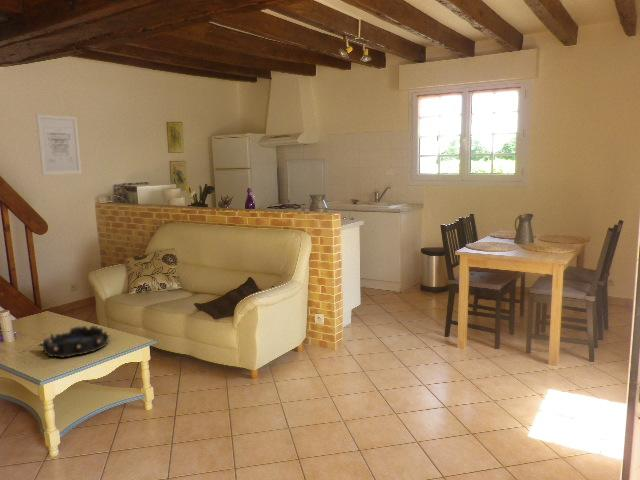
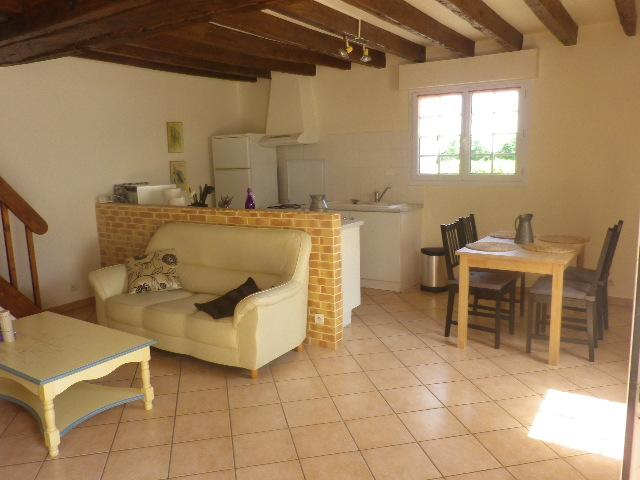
- wall art (59, 145)
- decorative bowl (75, 339)
